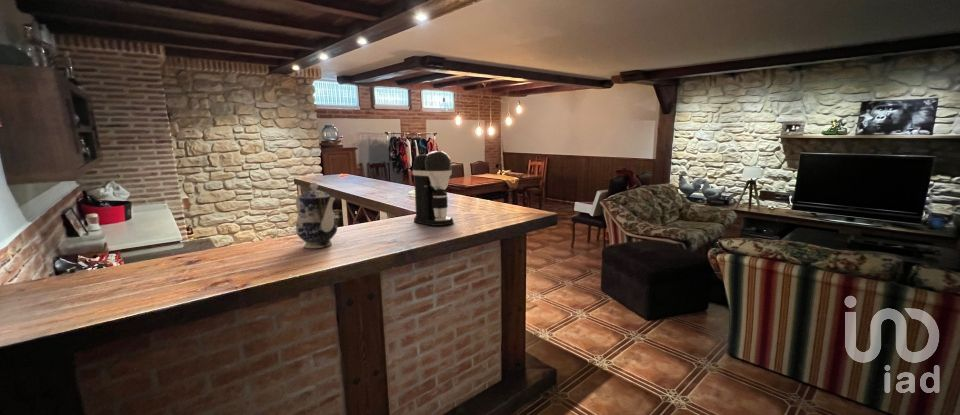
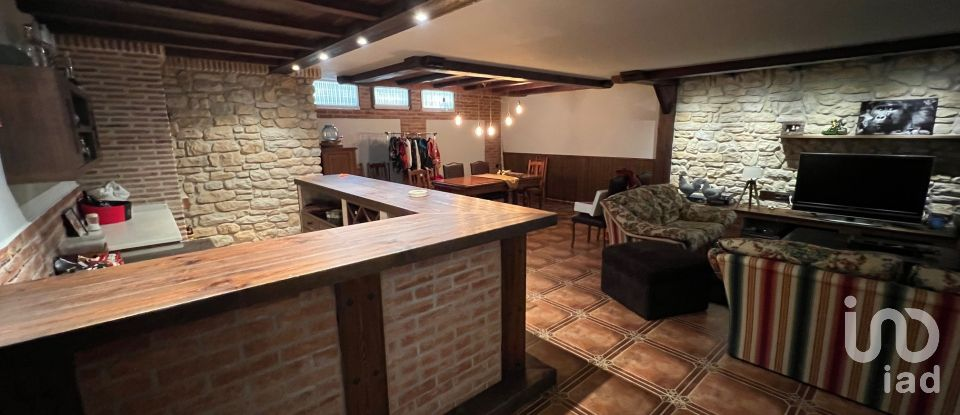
- teapot (316, 214)
- coffee maker (432, 187)
